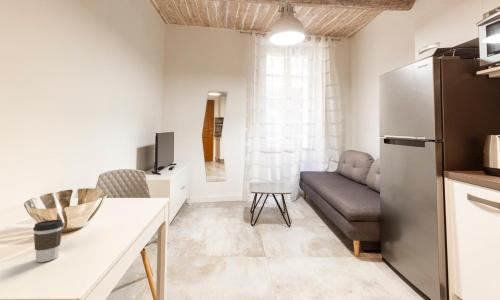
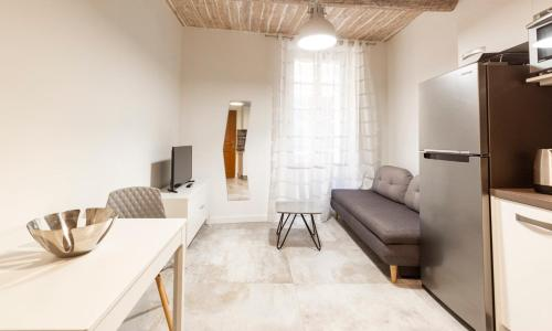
- coffee cup (48, 240)
